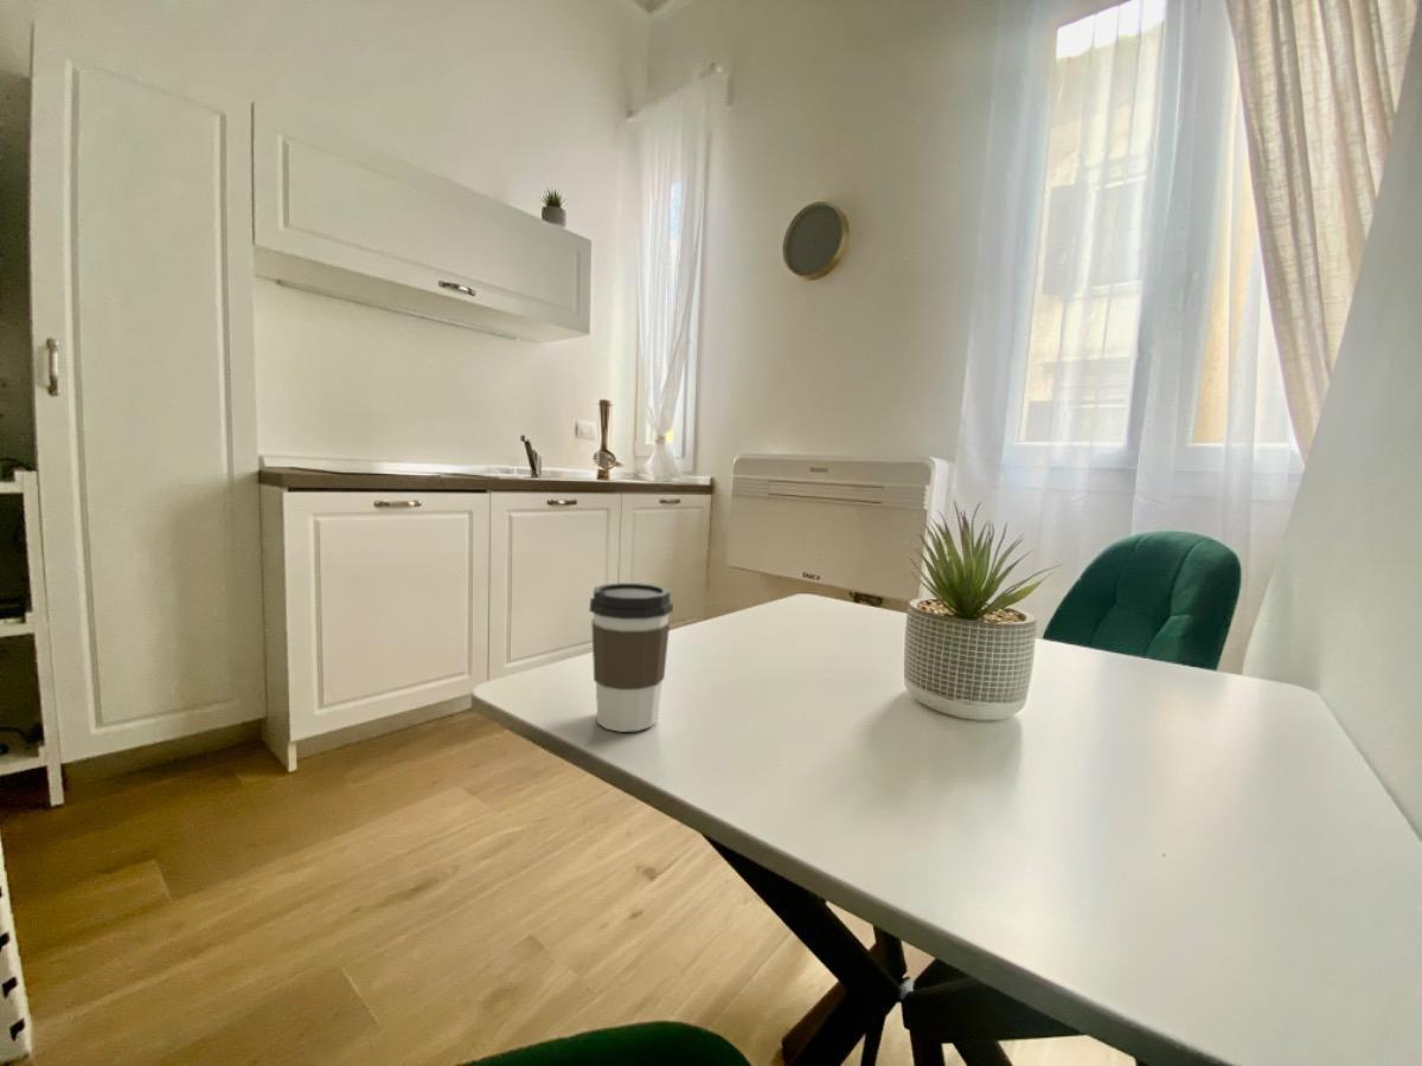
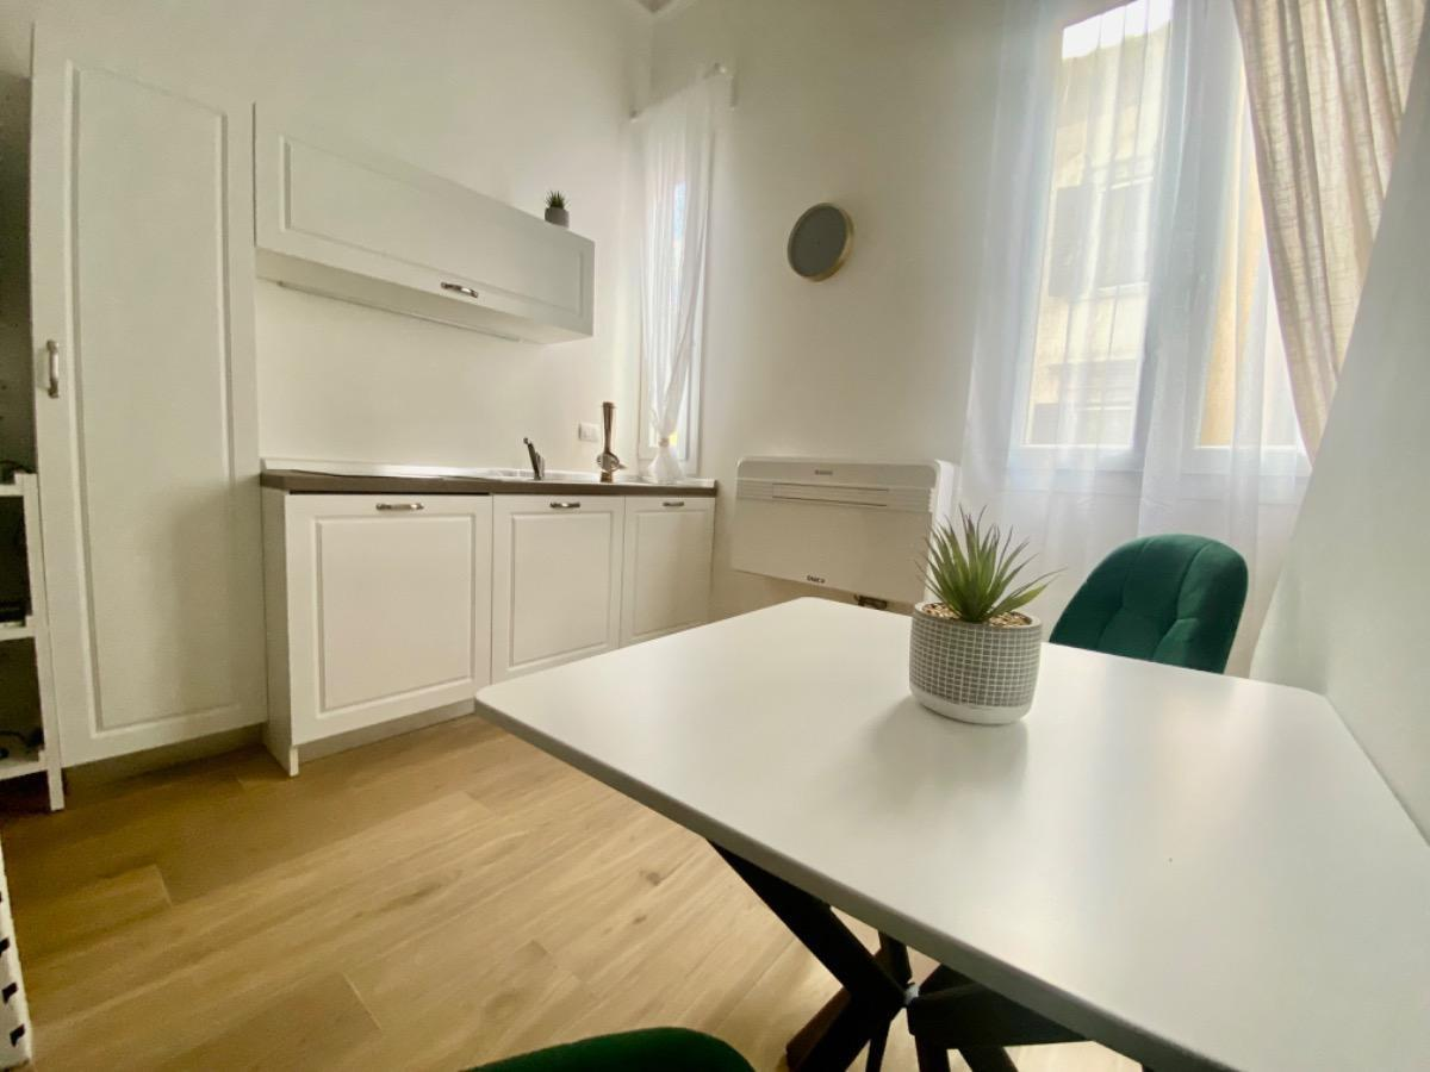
- coffee cup (629, 654)
